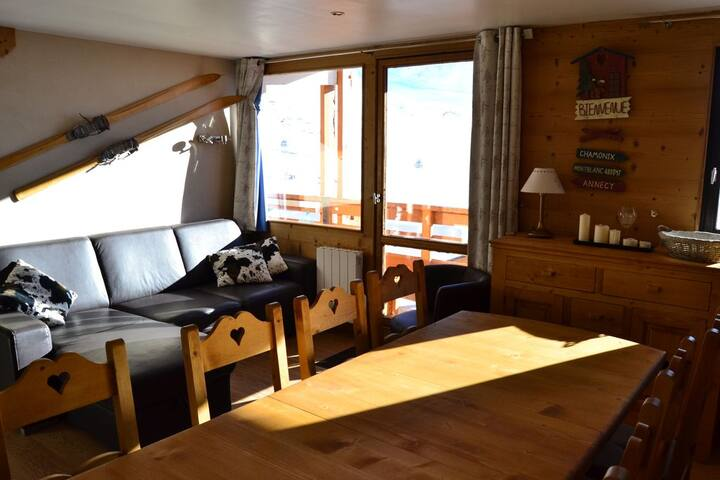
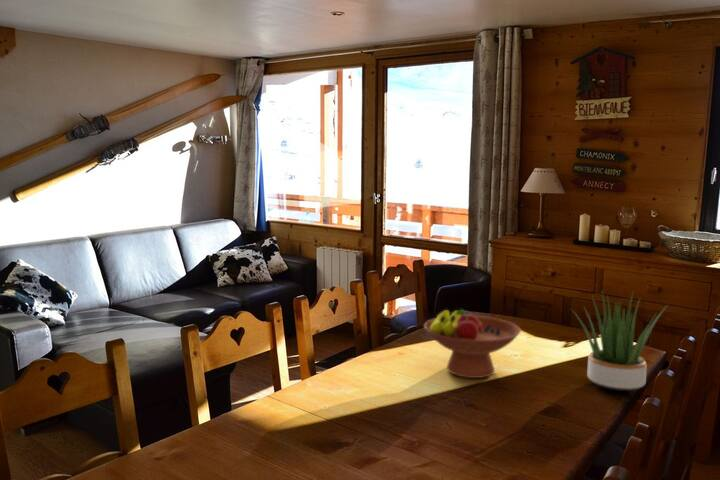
+ potted plant (618, 340)
+ fruit bowl (471, 340)
